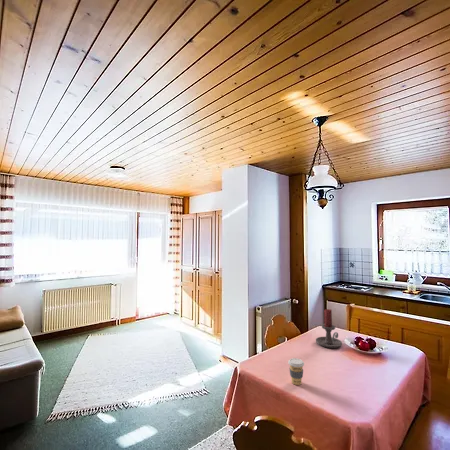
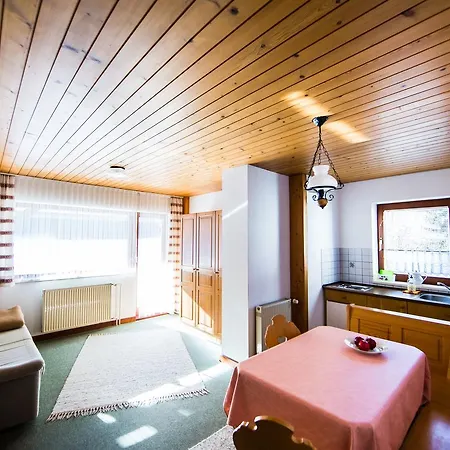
- coffee cup (296, 371)
- candle holder (330, 325)
